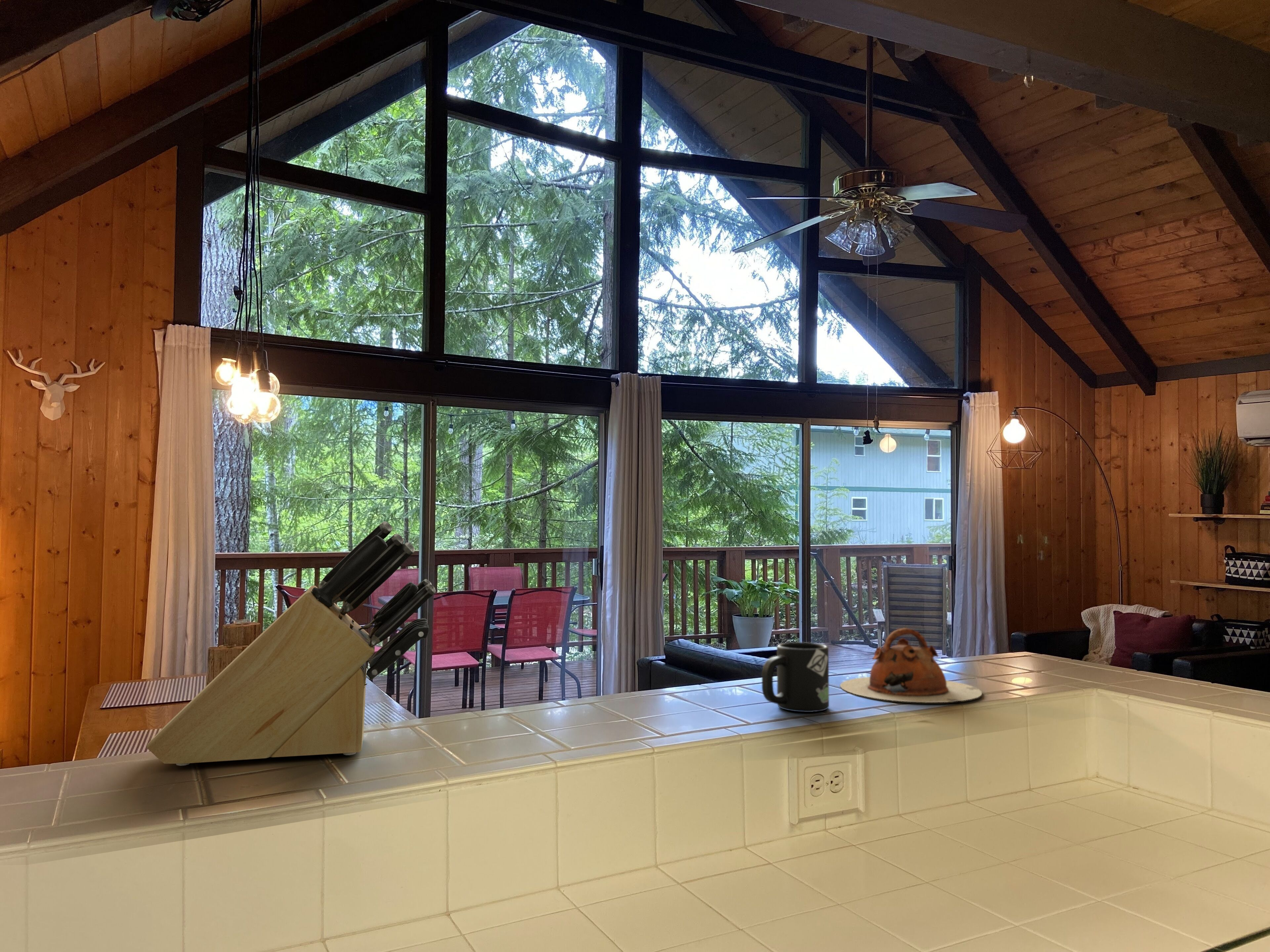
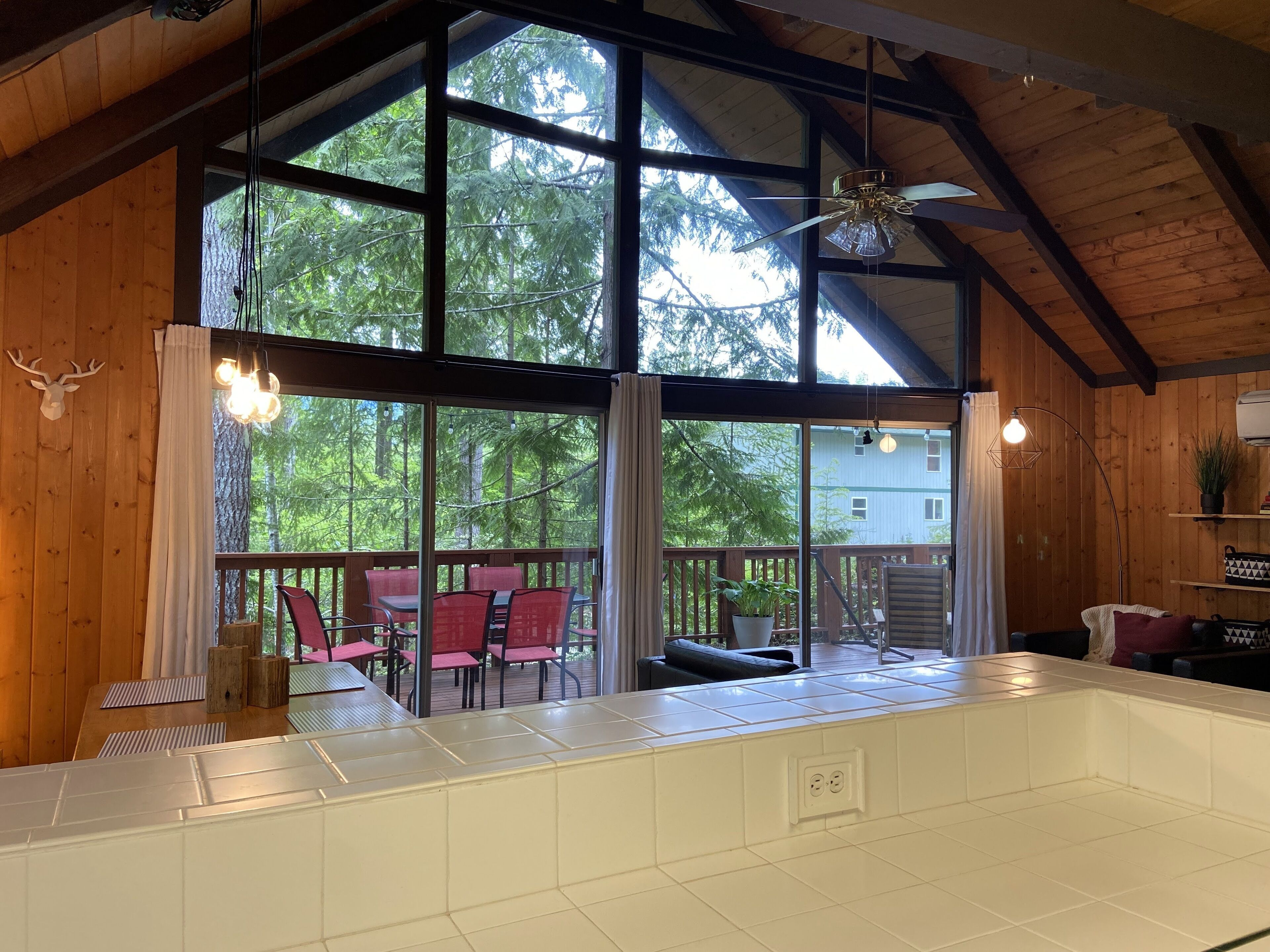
- mug (794, 677)
- knife block (302, 635)
- teapot (909, 658)
